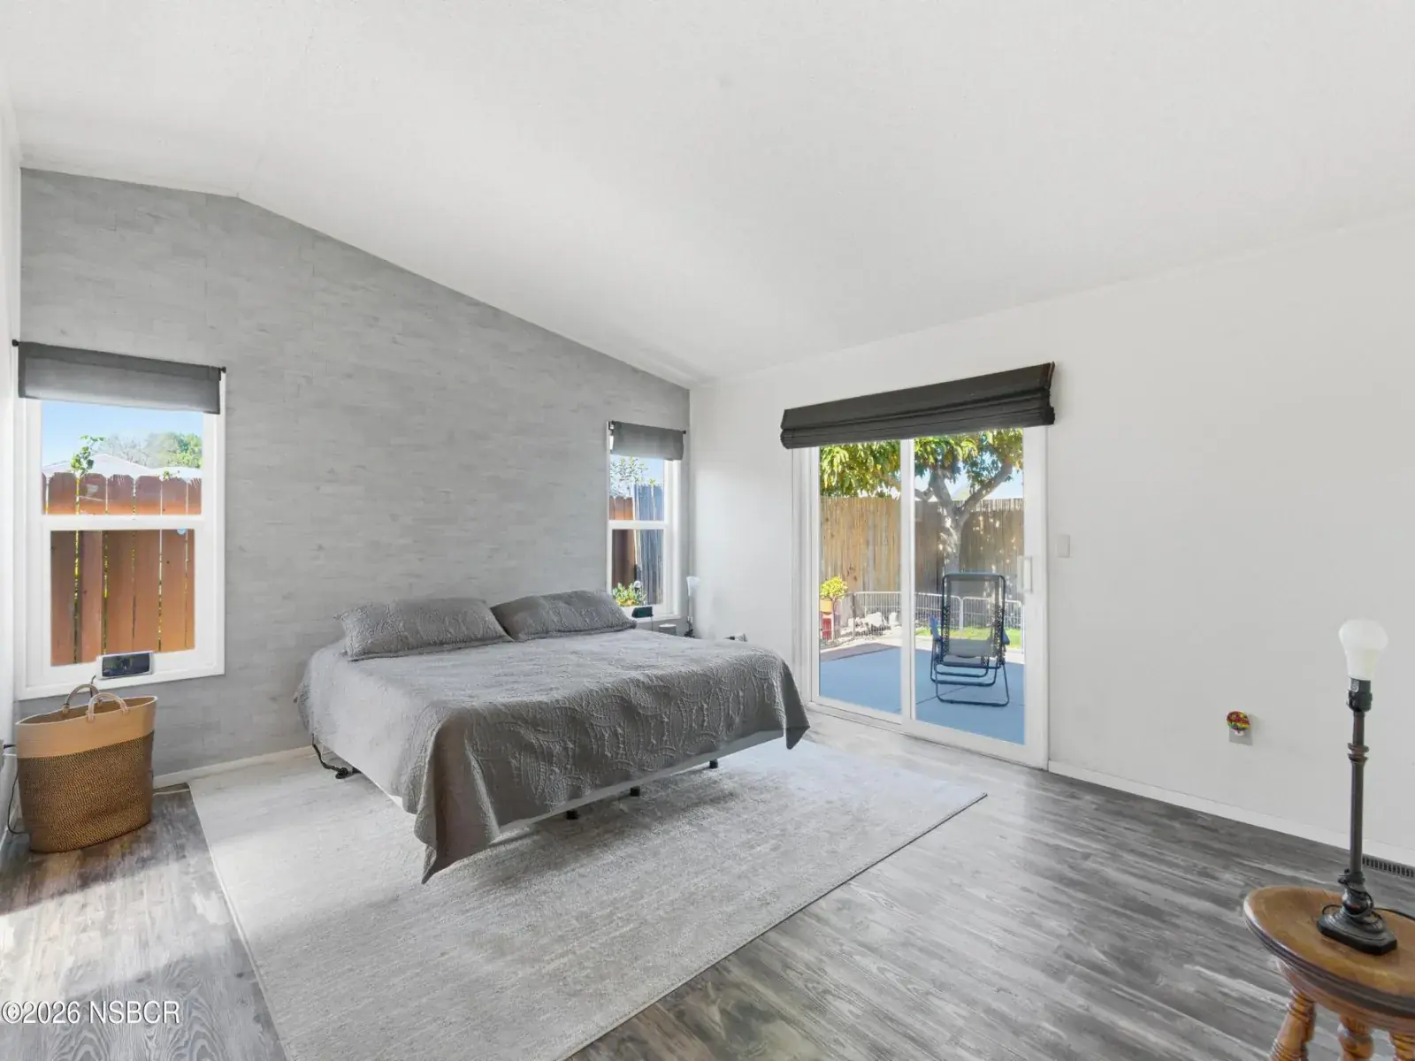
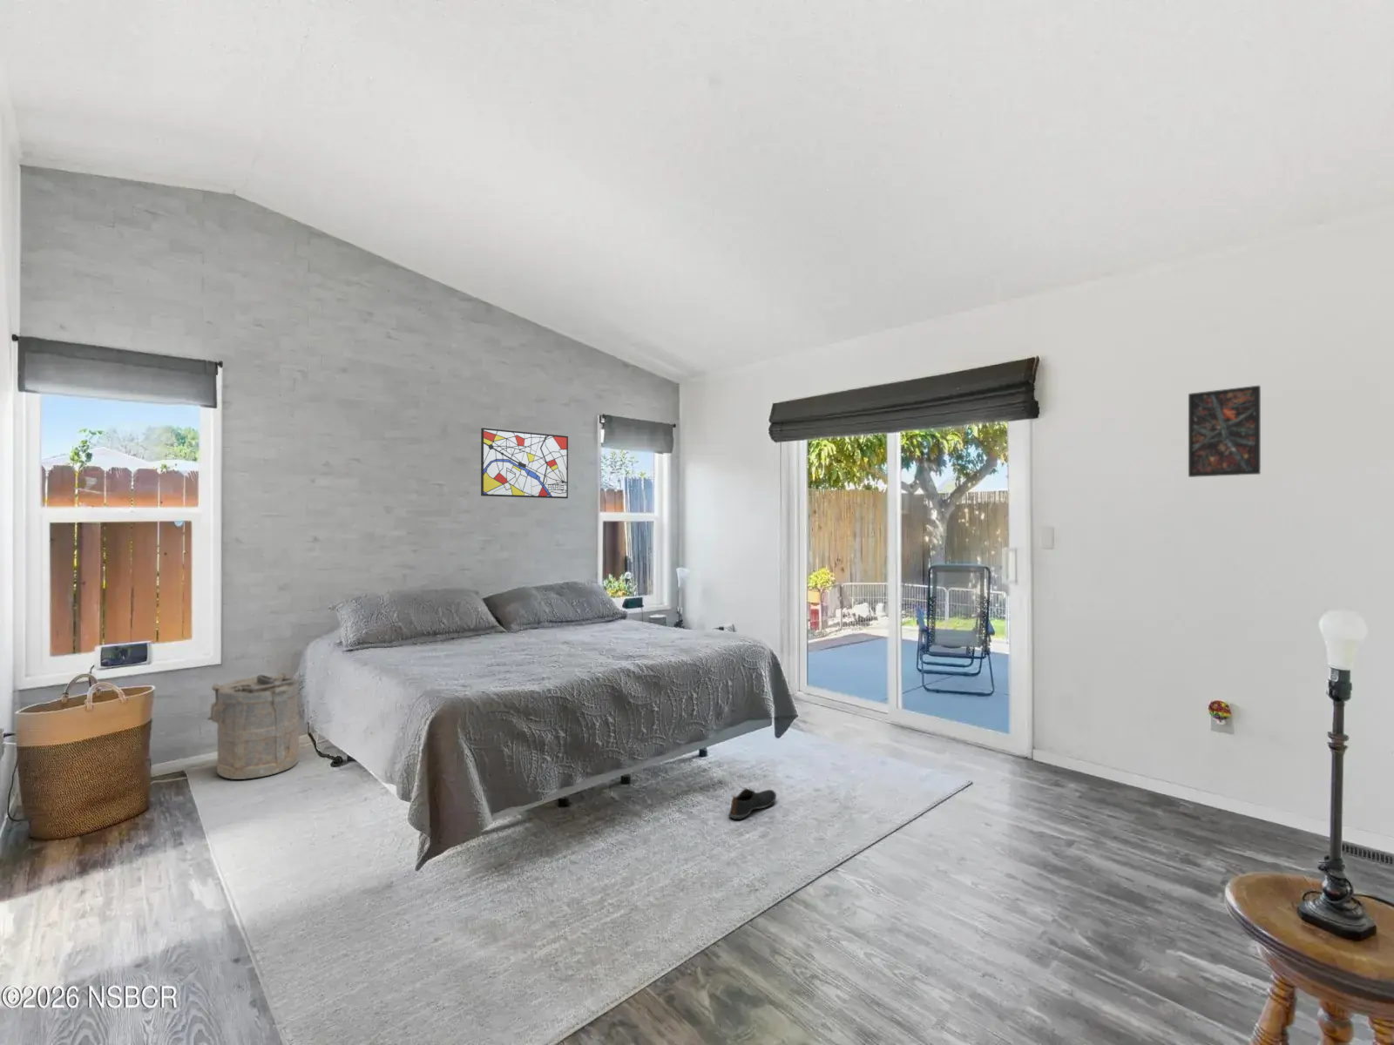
+ laundry hamper (255, 721)
+ shoe (753, 798)
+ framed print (1223, 431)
+ wall art (526, 464)
